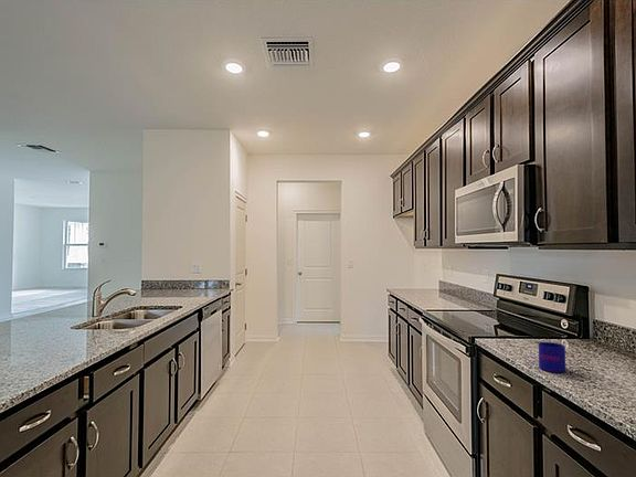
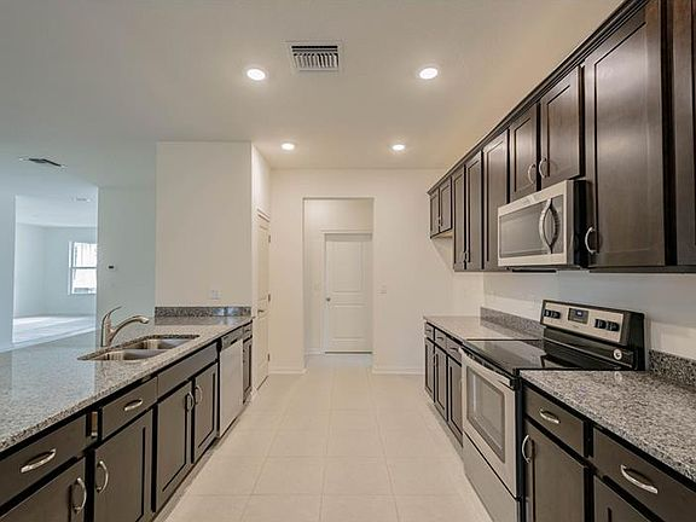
- mug (552, 356)
